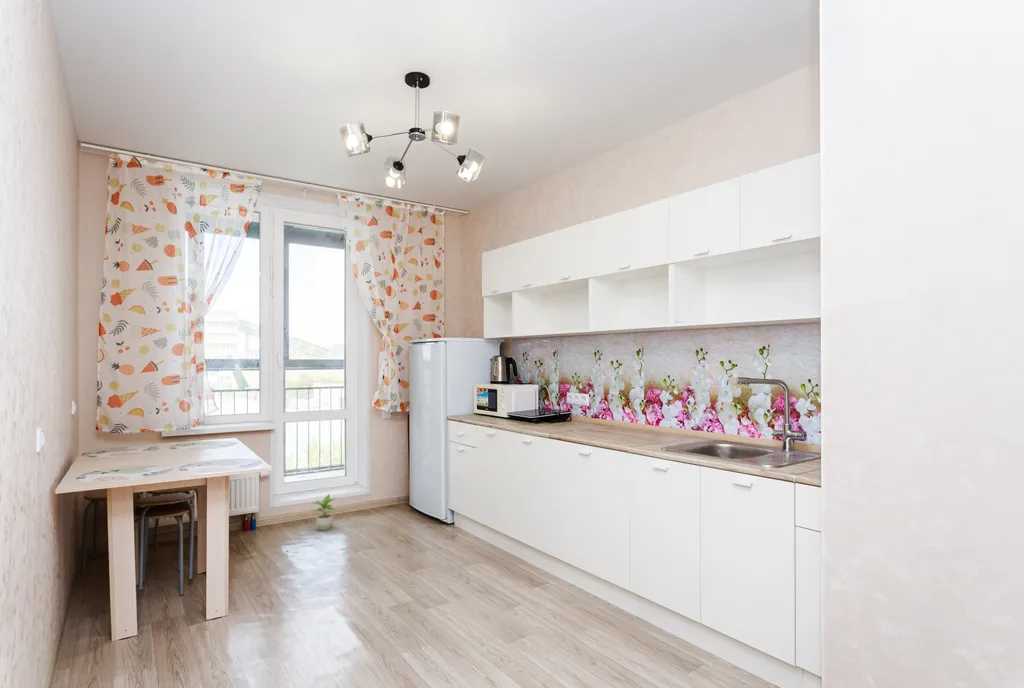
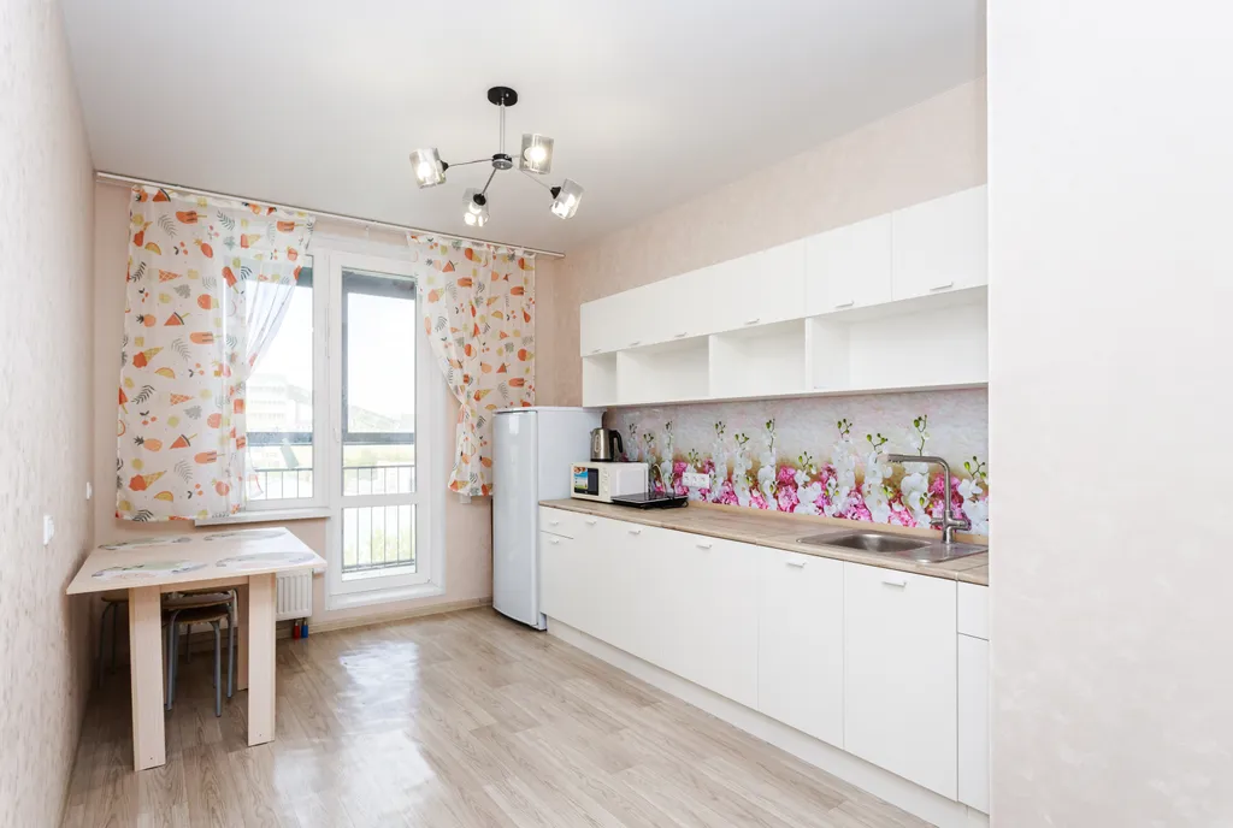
- potted plant (324, 511)
